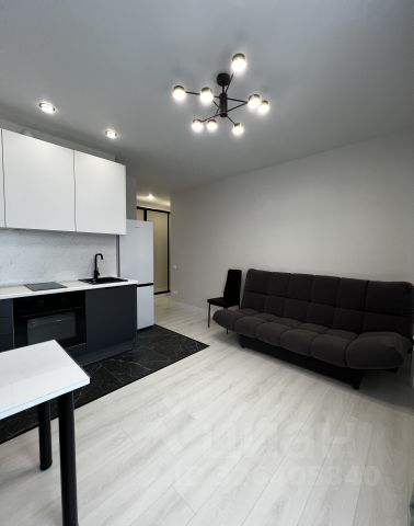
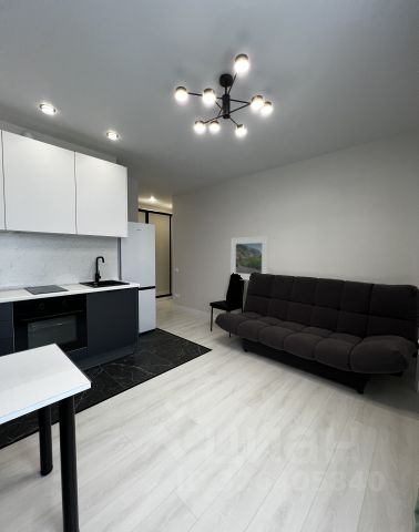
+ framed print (248, 258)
